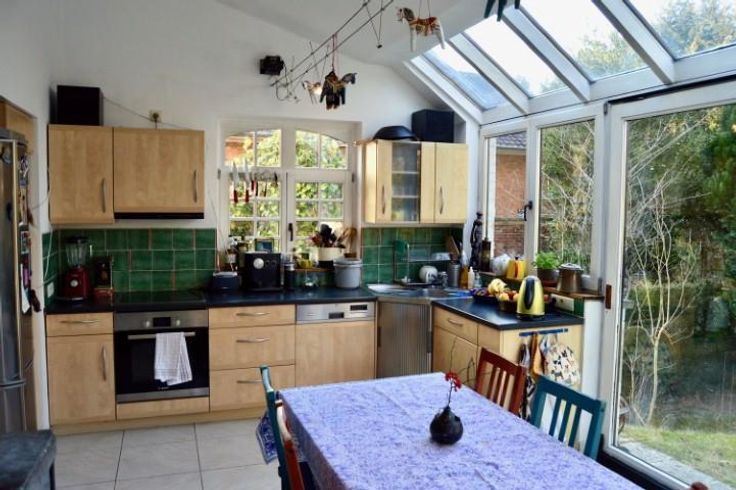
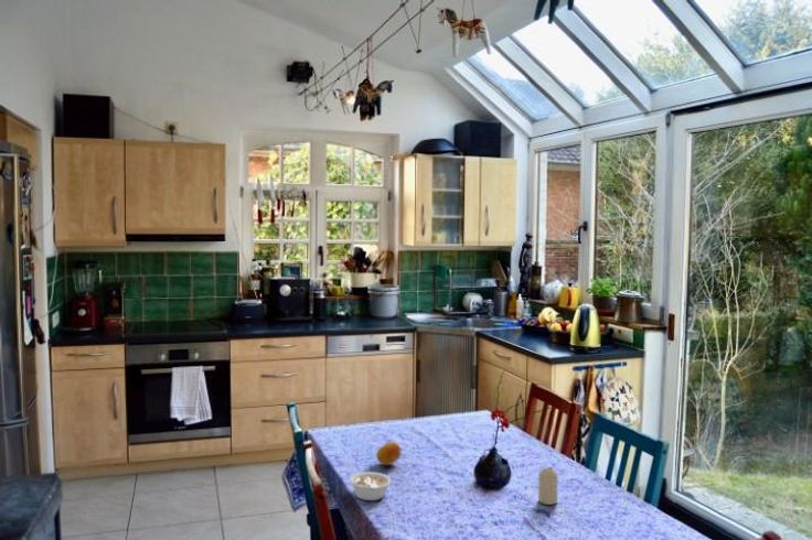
+ legume (371, 486)
+ fruit (388, 453)
+ candle (547, 484)
